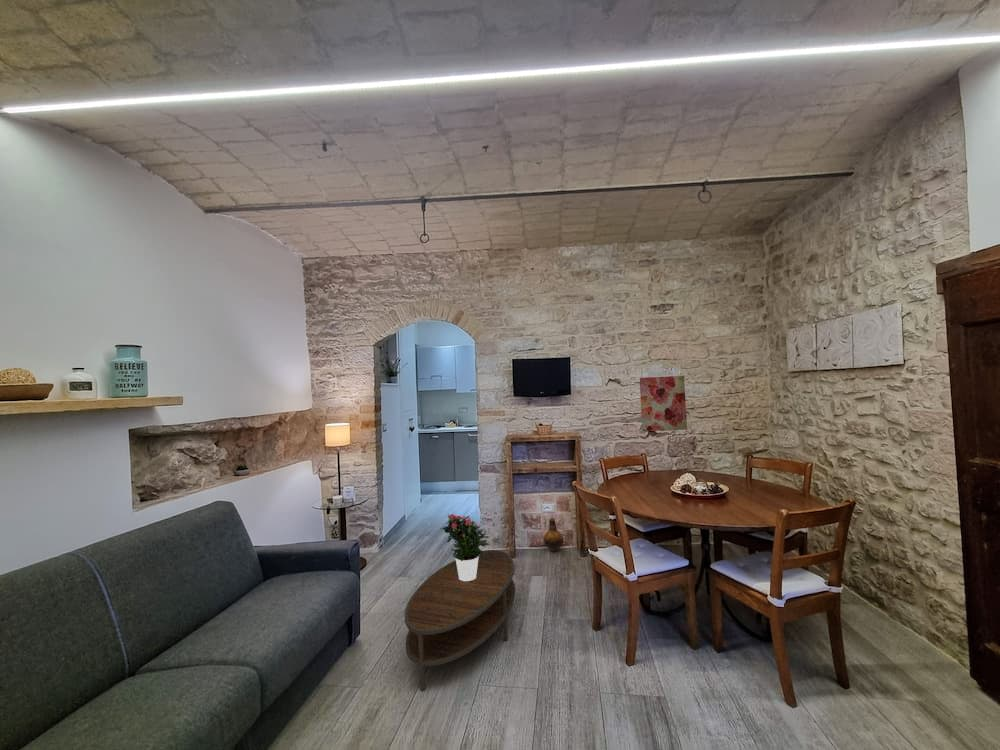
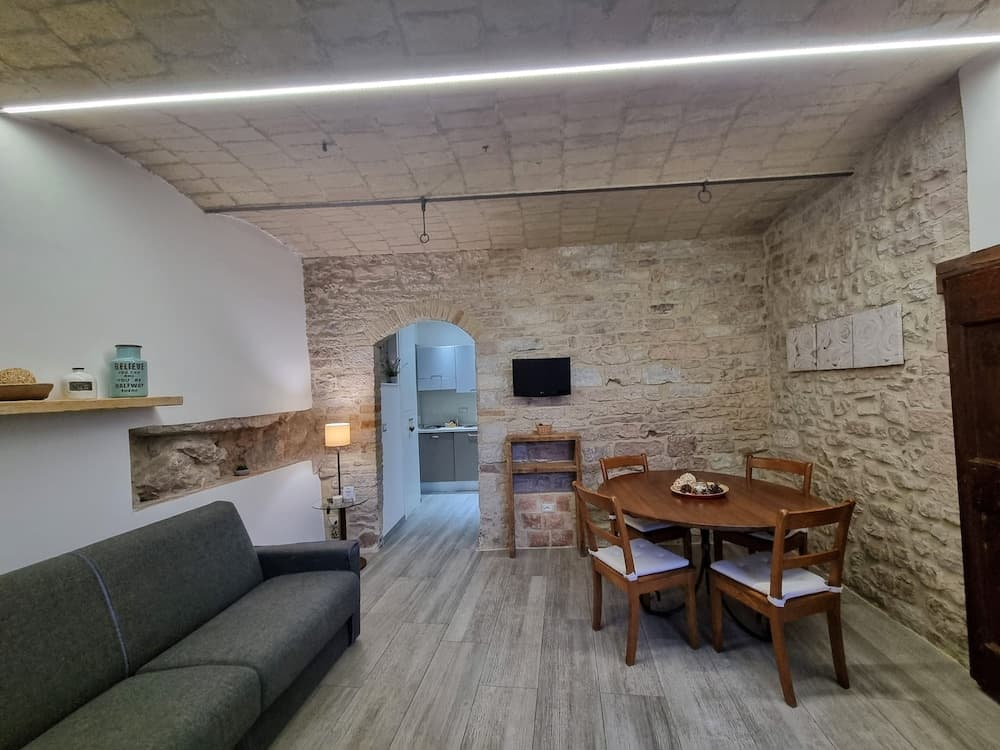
- potted flower (464, 545)
- wall art (663, 403)
- coffee table (466, 608)
- ceramic jug (553, 534)
